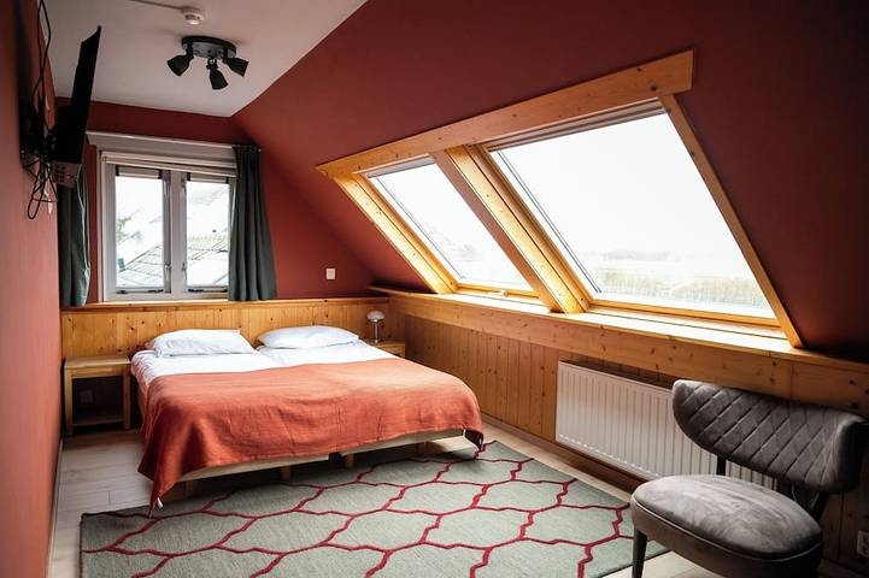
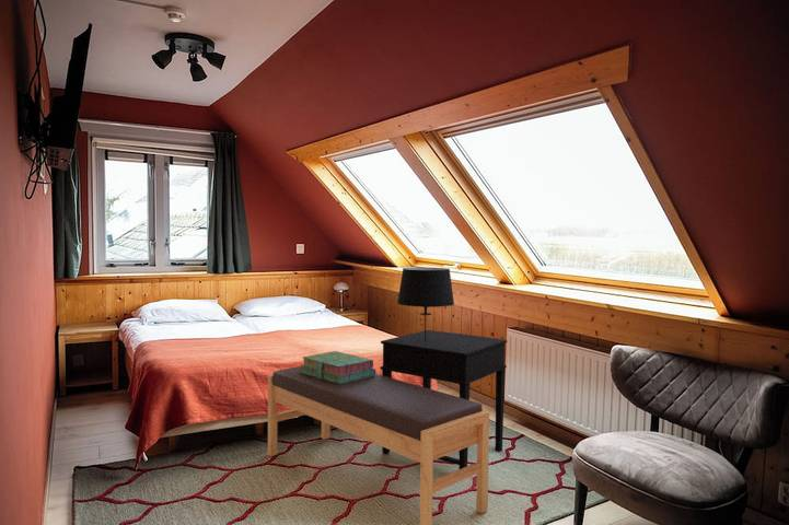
+ side table (444, 381)
+ table lamp (426, 304)
+ bench (366, 432)
+ stack of books (337, 365)
